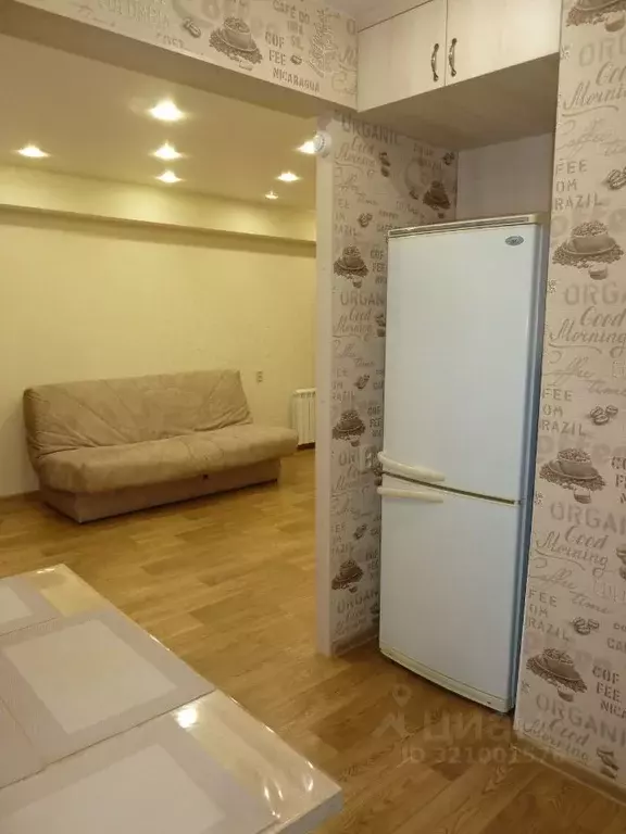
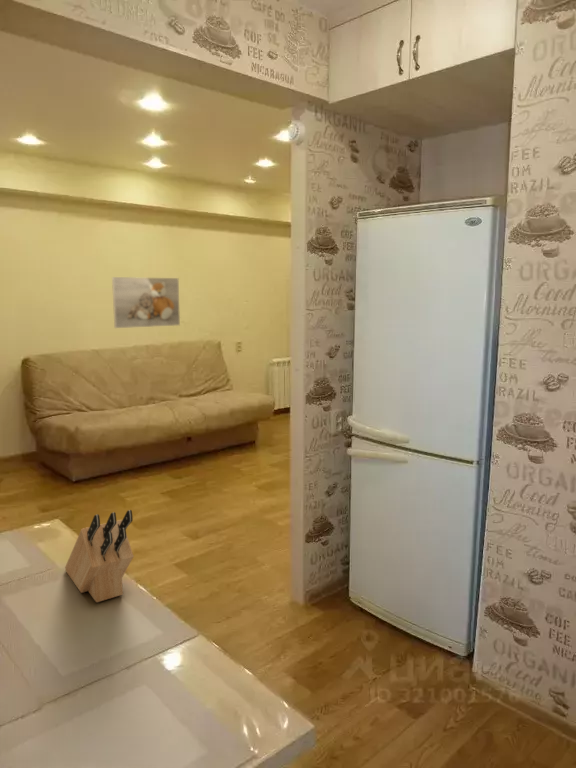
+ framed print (147, 302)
+ knife block (99, 542)
